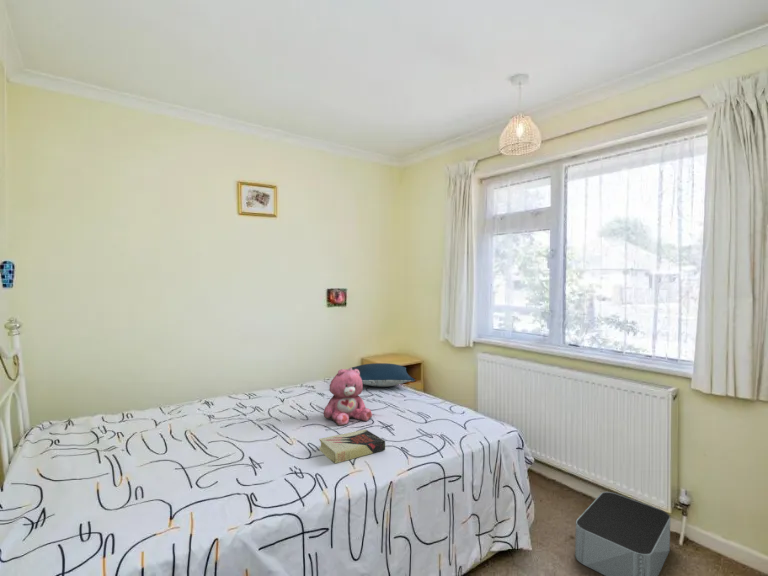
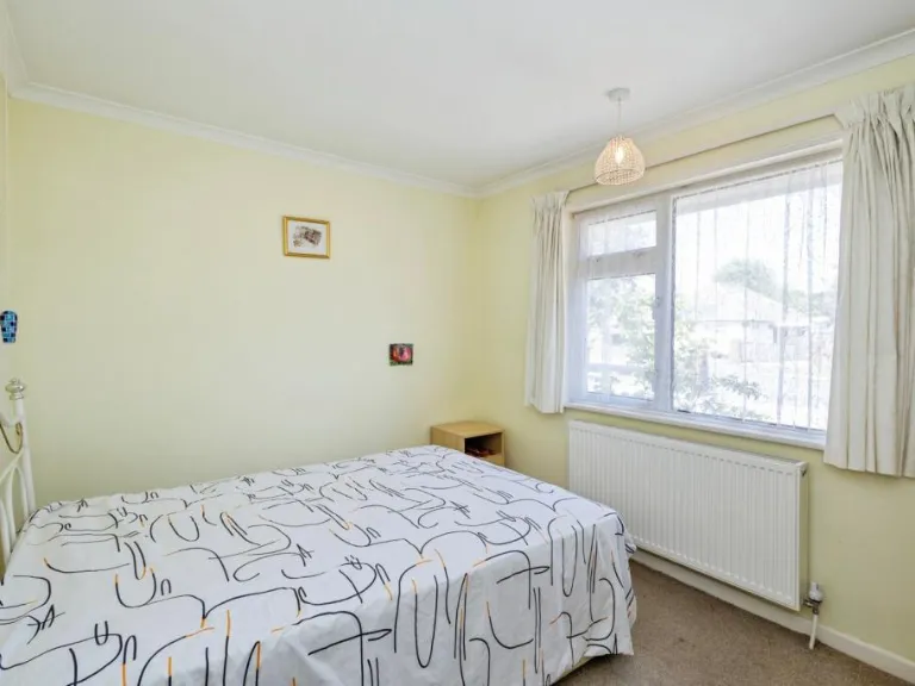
- book (351, 445)
- pillow (380, 373)
- storage bin (623, 535)
- teddy bear (347, 393)
